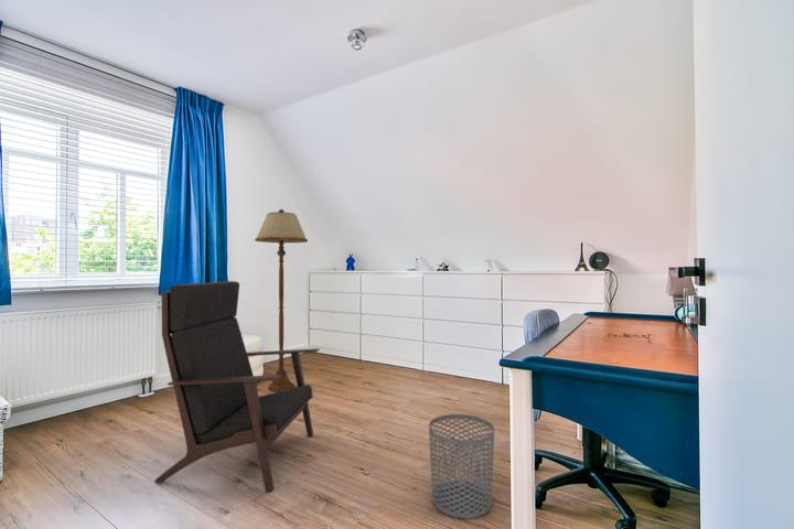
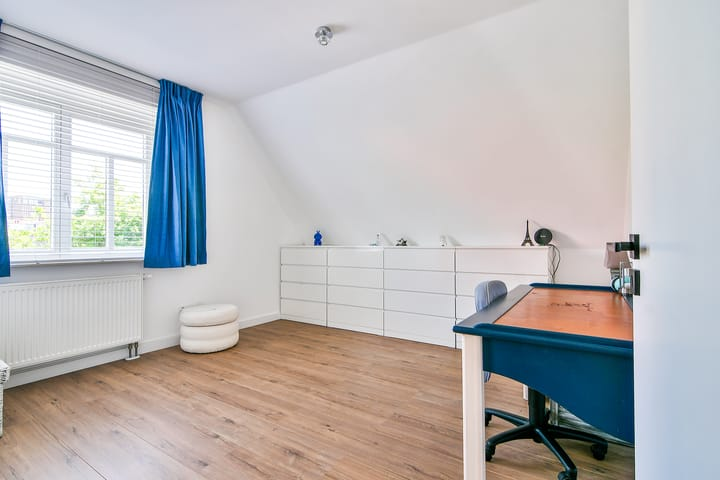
- waste bin (461, 462)
- floor lamp (281, 298)
- lounge chair (245, 369)
